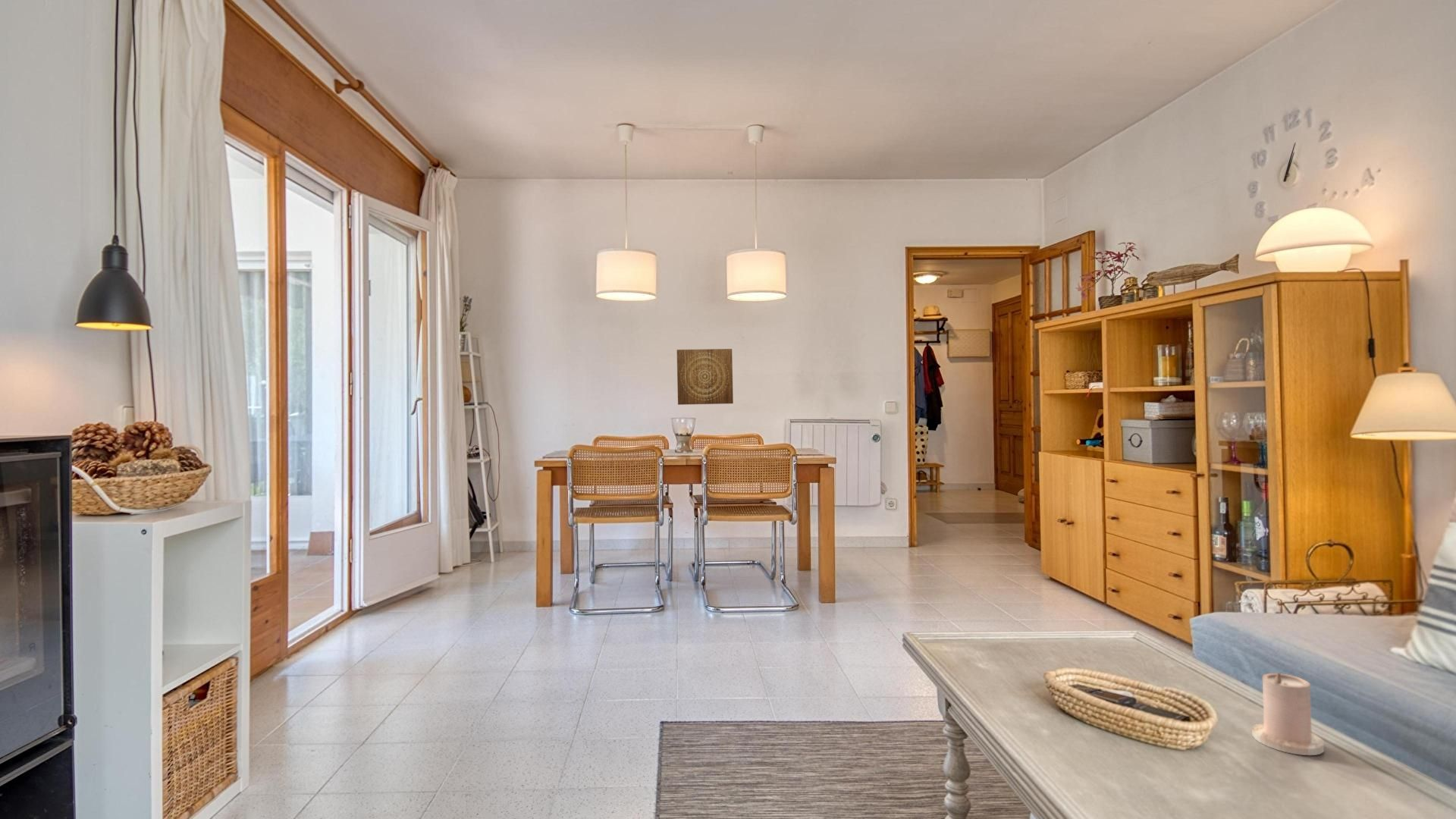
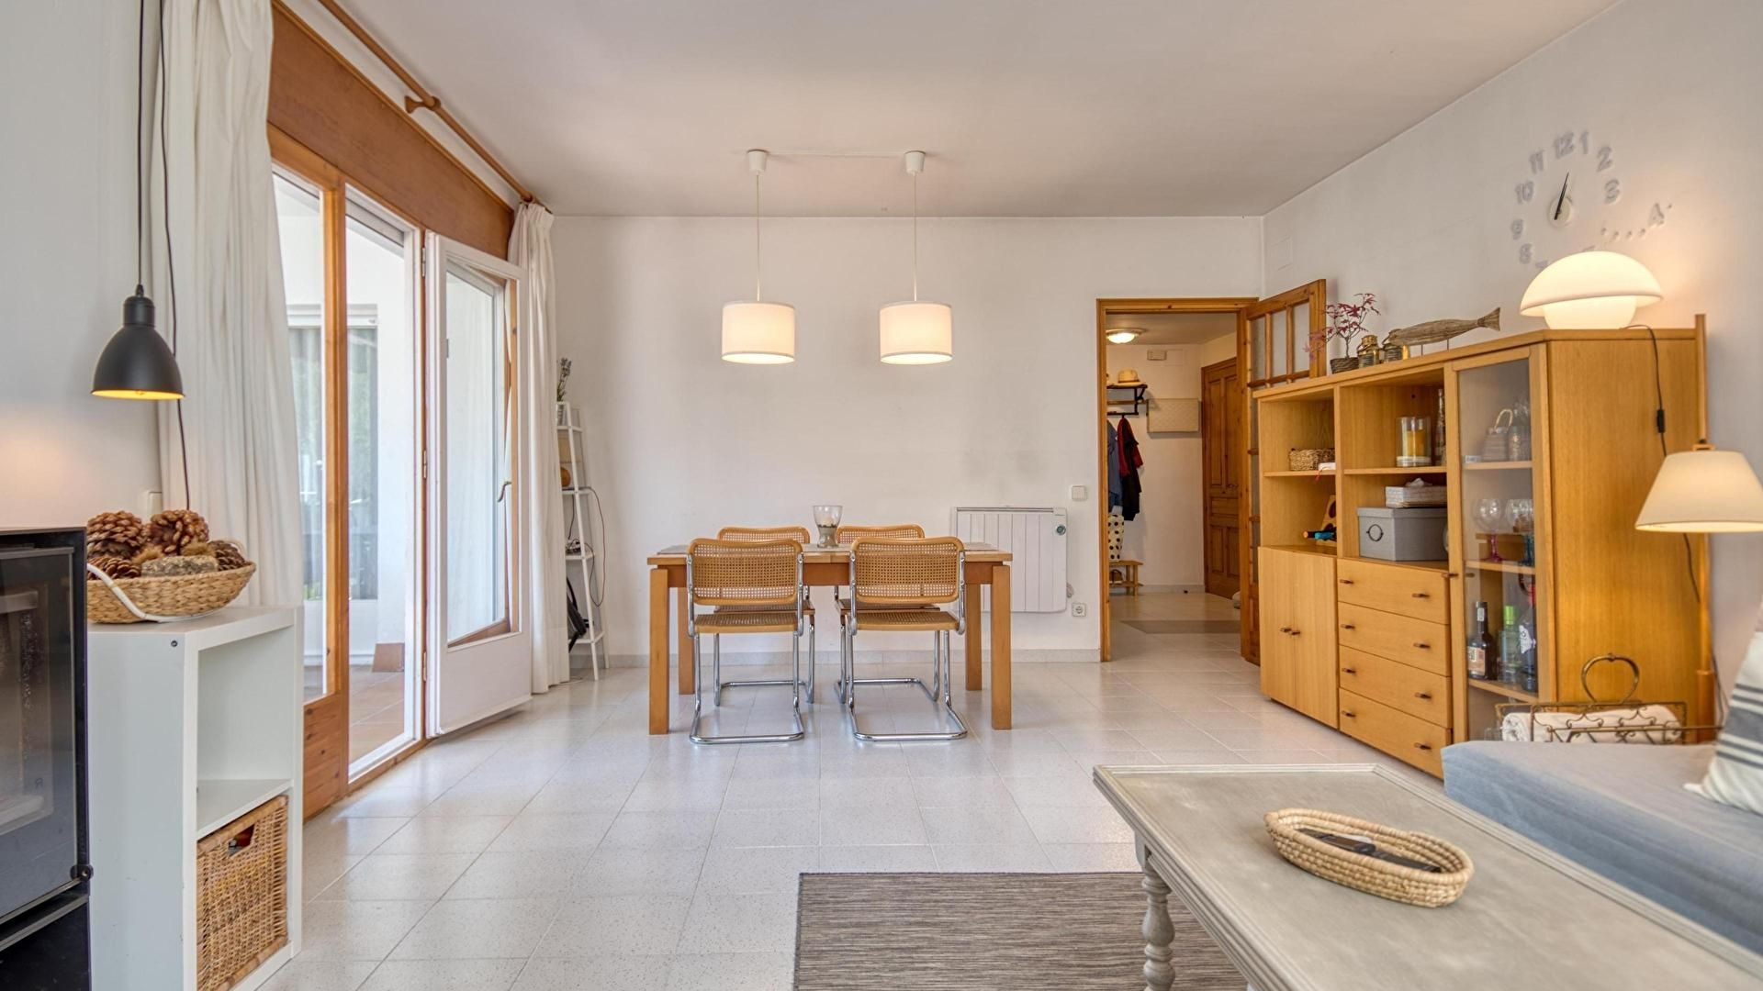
- wall art (704, 376)
- candle (1286, 706)
